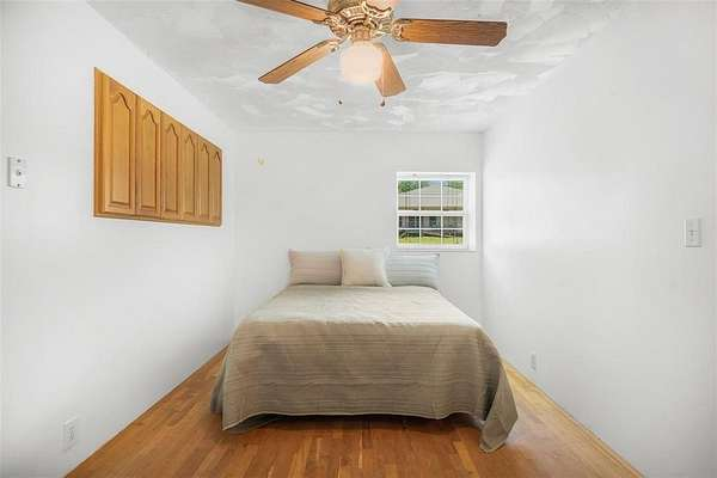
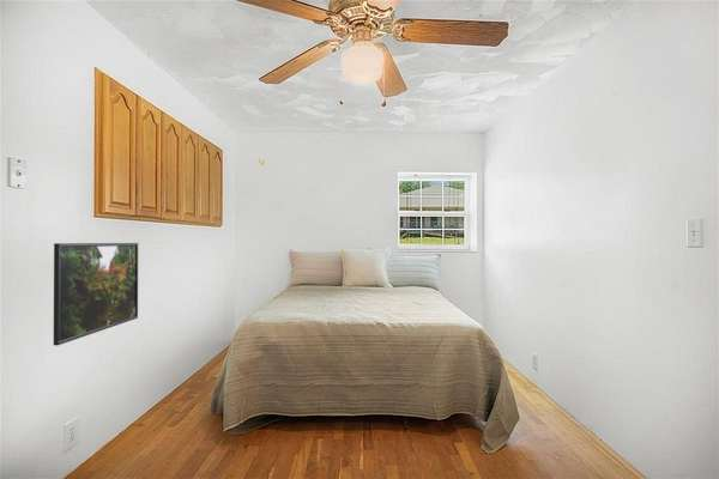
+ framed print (102, 286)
